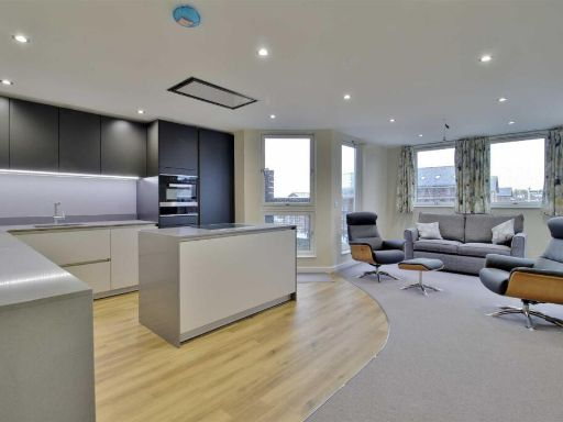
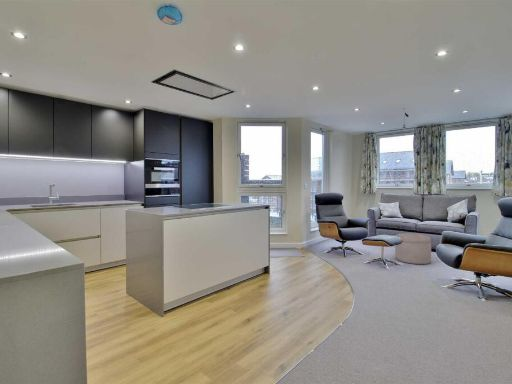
+ ottoman (412, 247)
